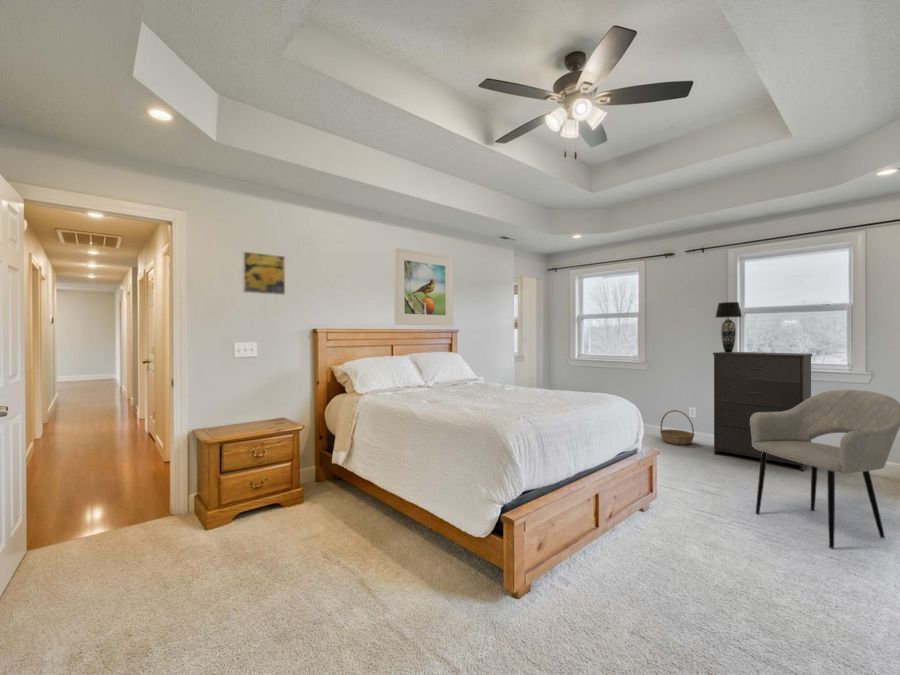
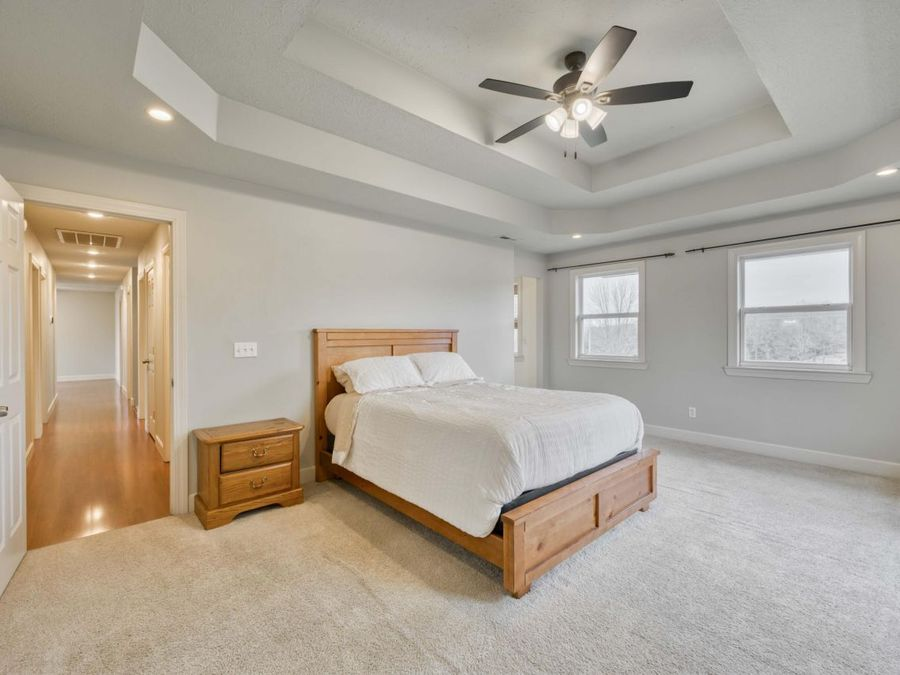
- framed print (264, 273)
- dresser (760, 405)
- table lamp (728, 327)
- basket (676, 430)
- armchair (826, 458)
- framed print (425, 288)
